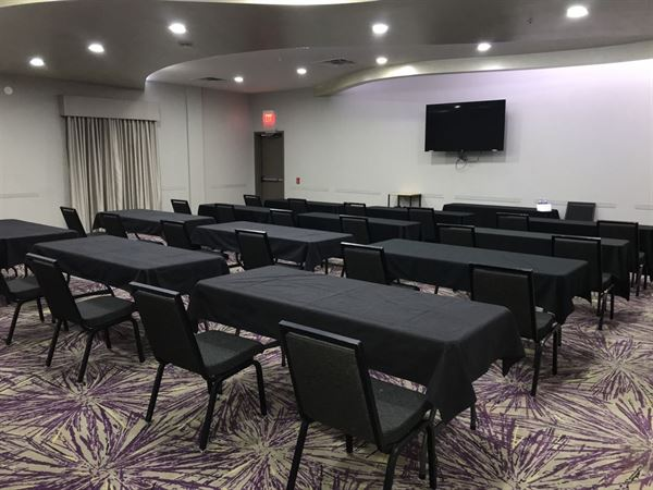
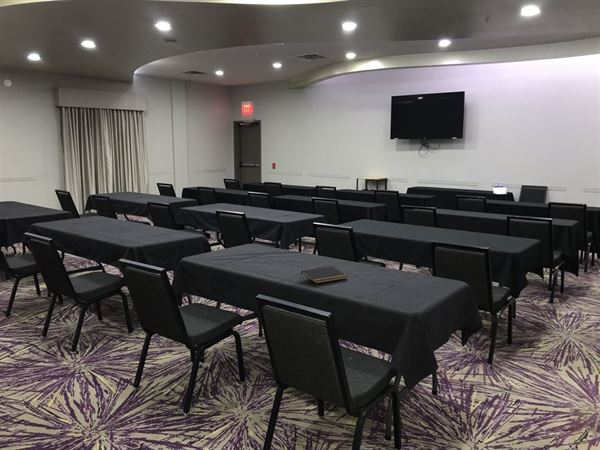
+ notepad (324, 274)
